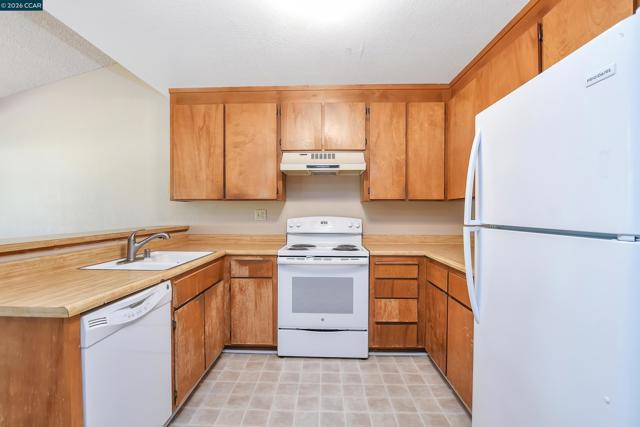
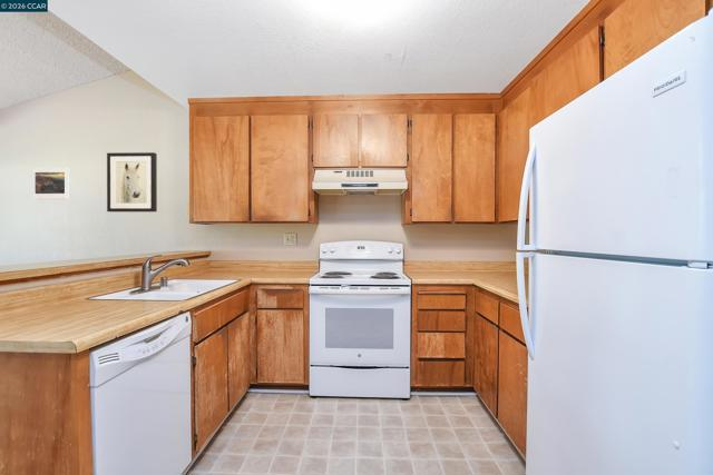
+ wall art (131, 182)
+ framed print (51, 182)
